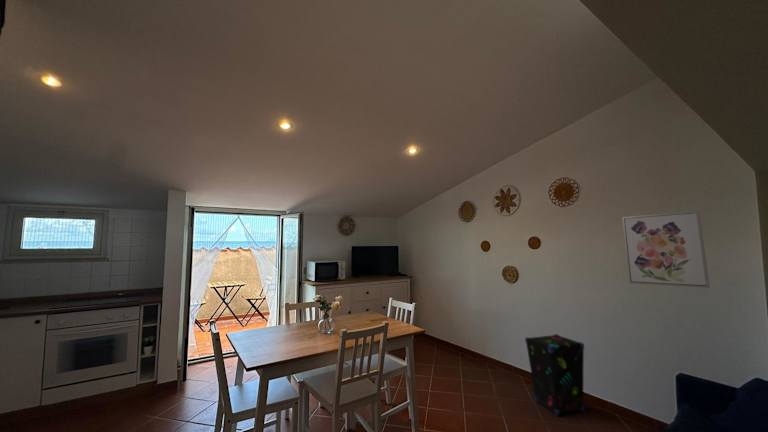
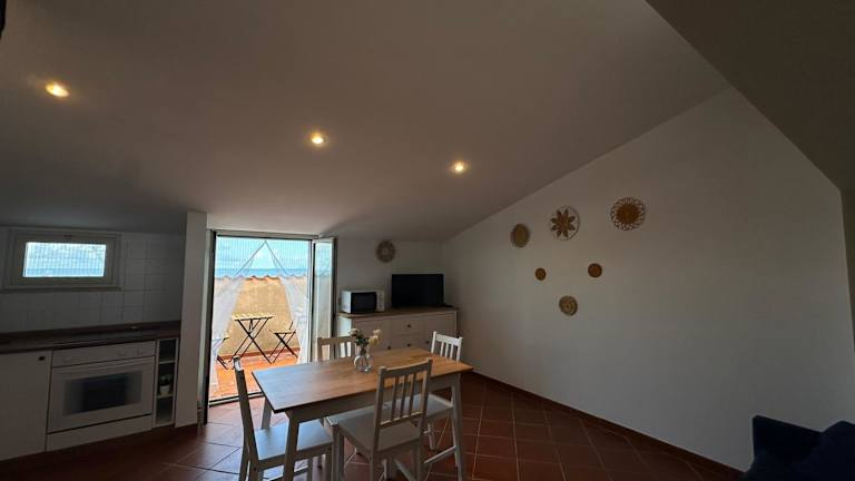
- speaker (555, 372)
- wall art (662, 249)
